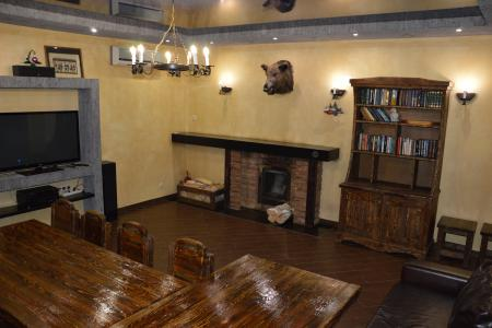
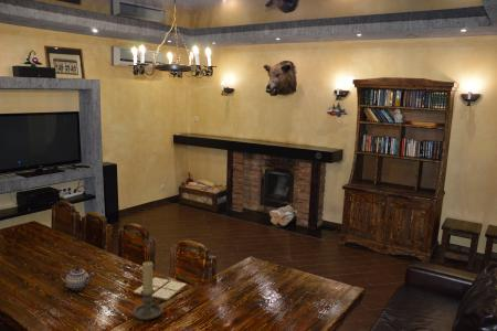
+ drink coaster (160, 288)
+ candle holder (149, 287)
+ teapot (77, 277)
